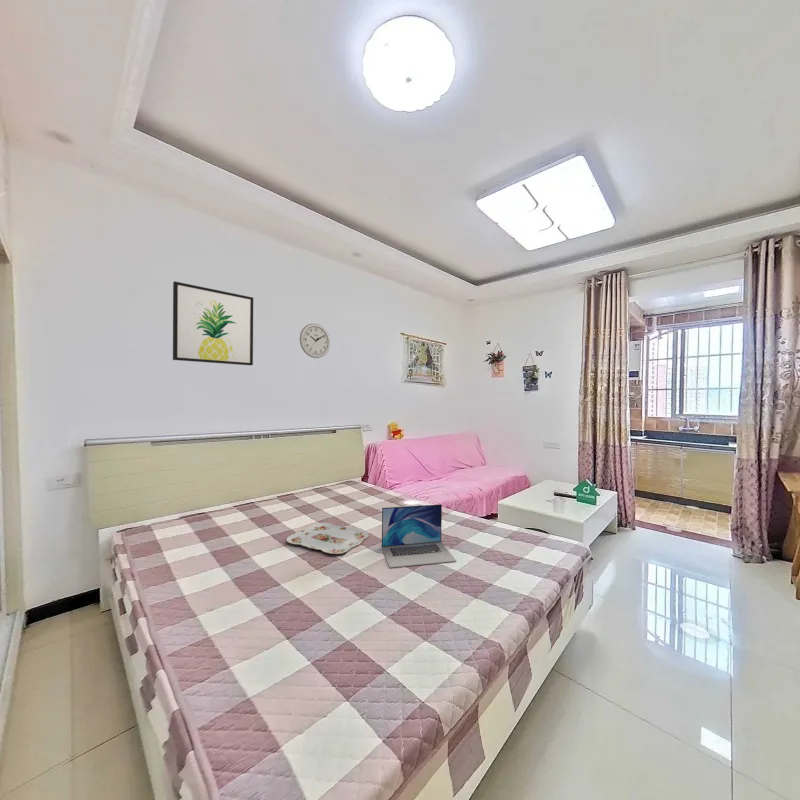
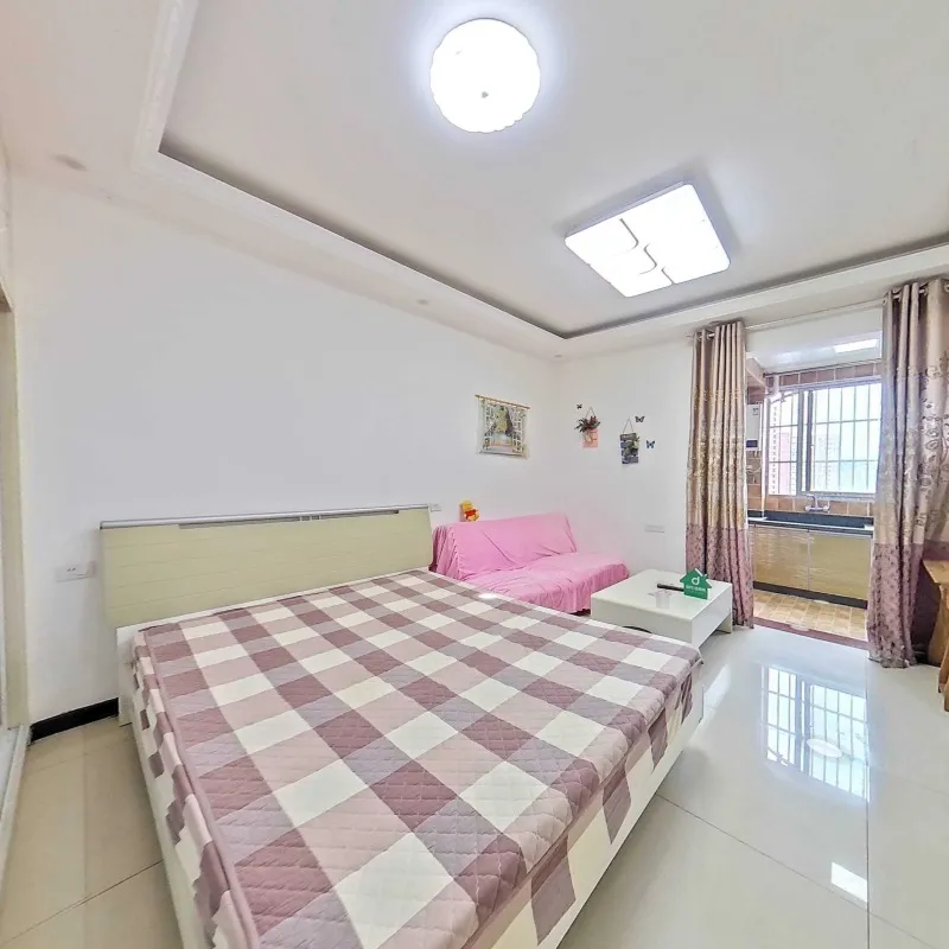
- wall clock (315, 340)
- wall art (215, 326)
- laptop (417, 533)
- serving tray (328, 537)
